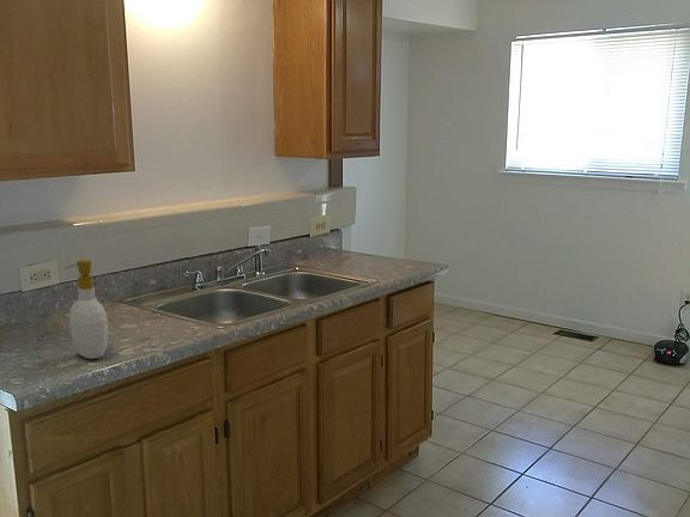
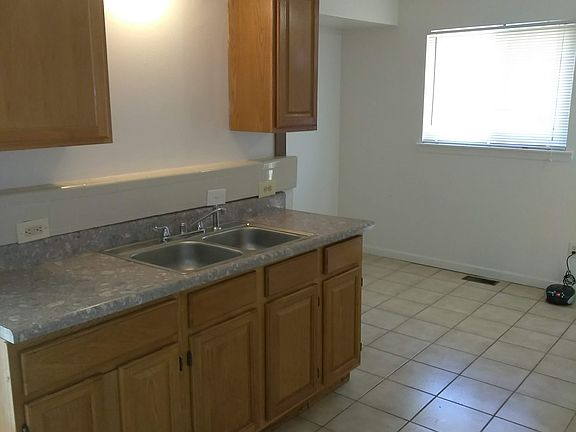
- soap bottle (85, 308)
